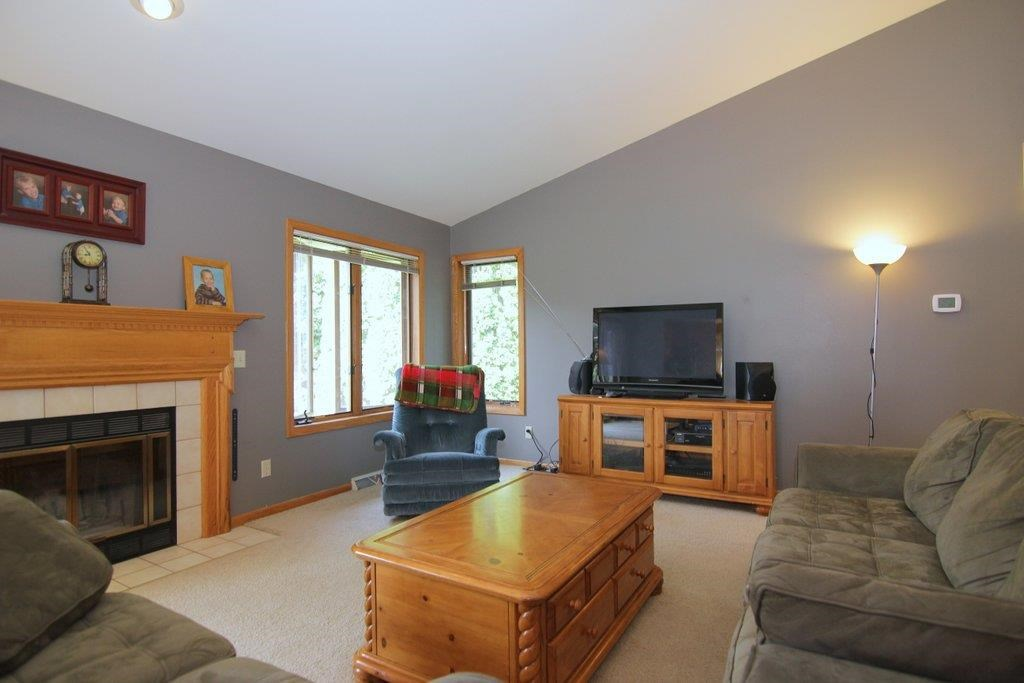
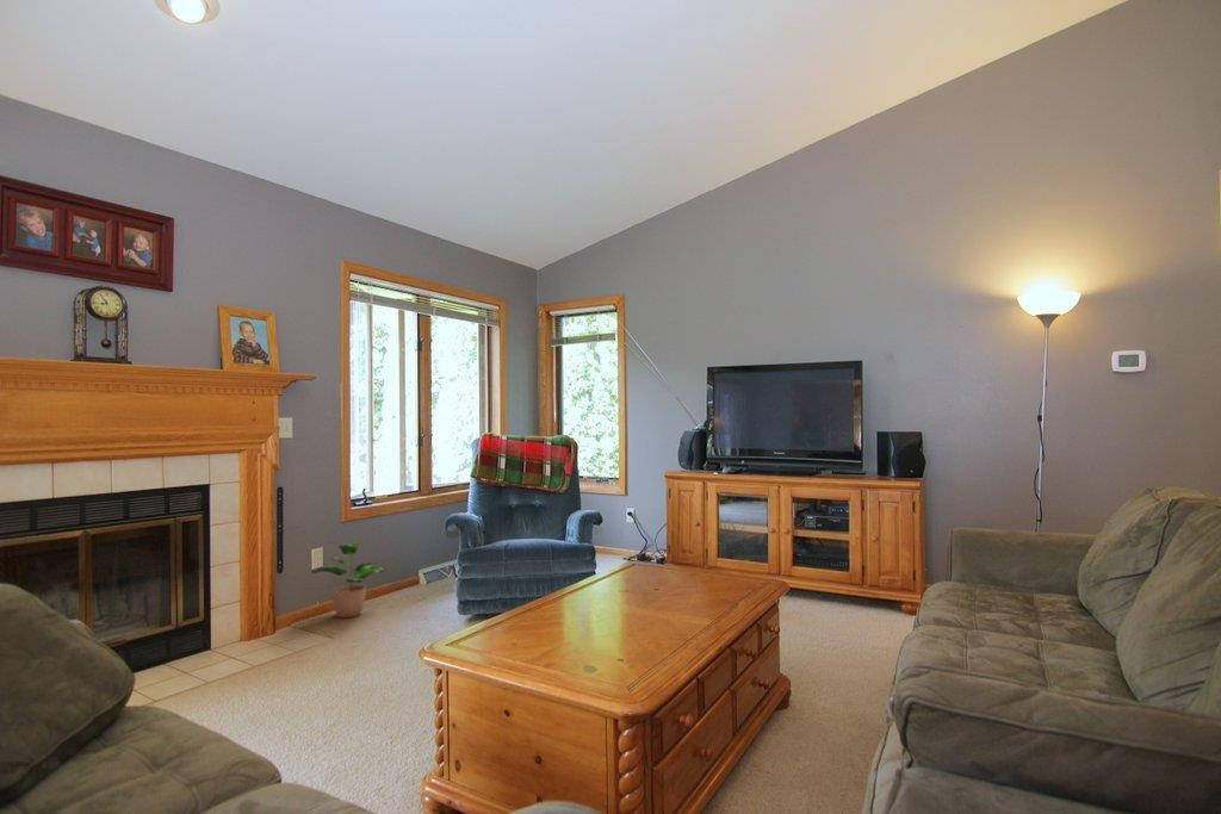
+ potted plant (348, 578)
